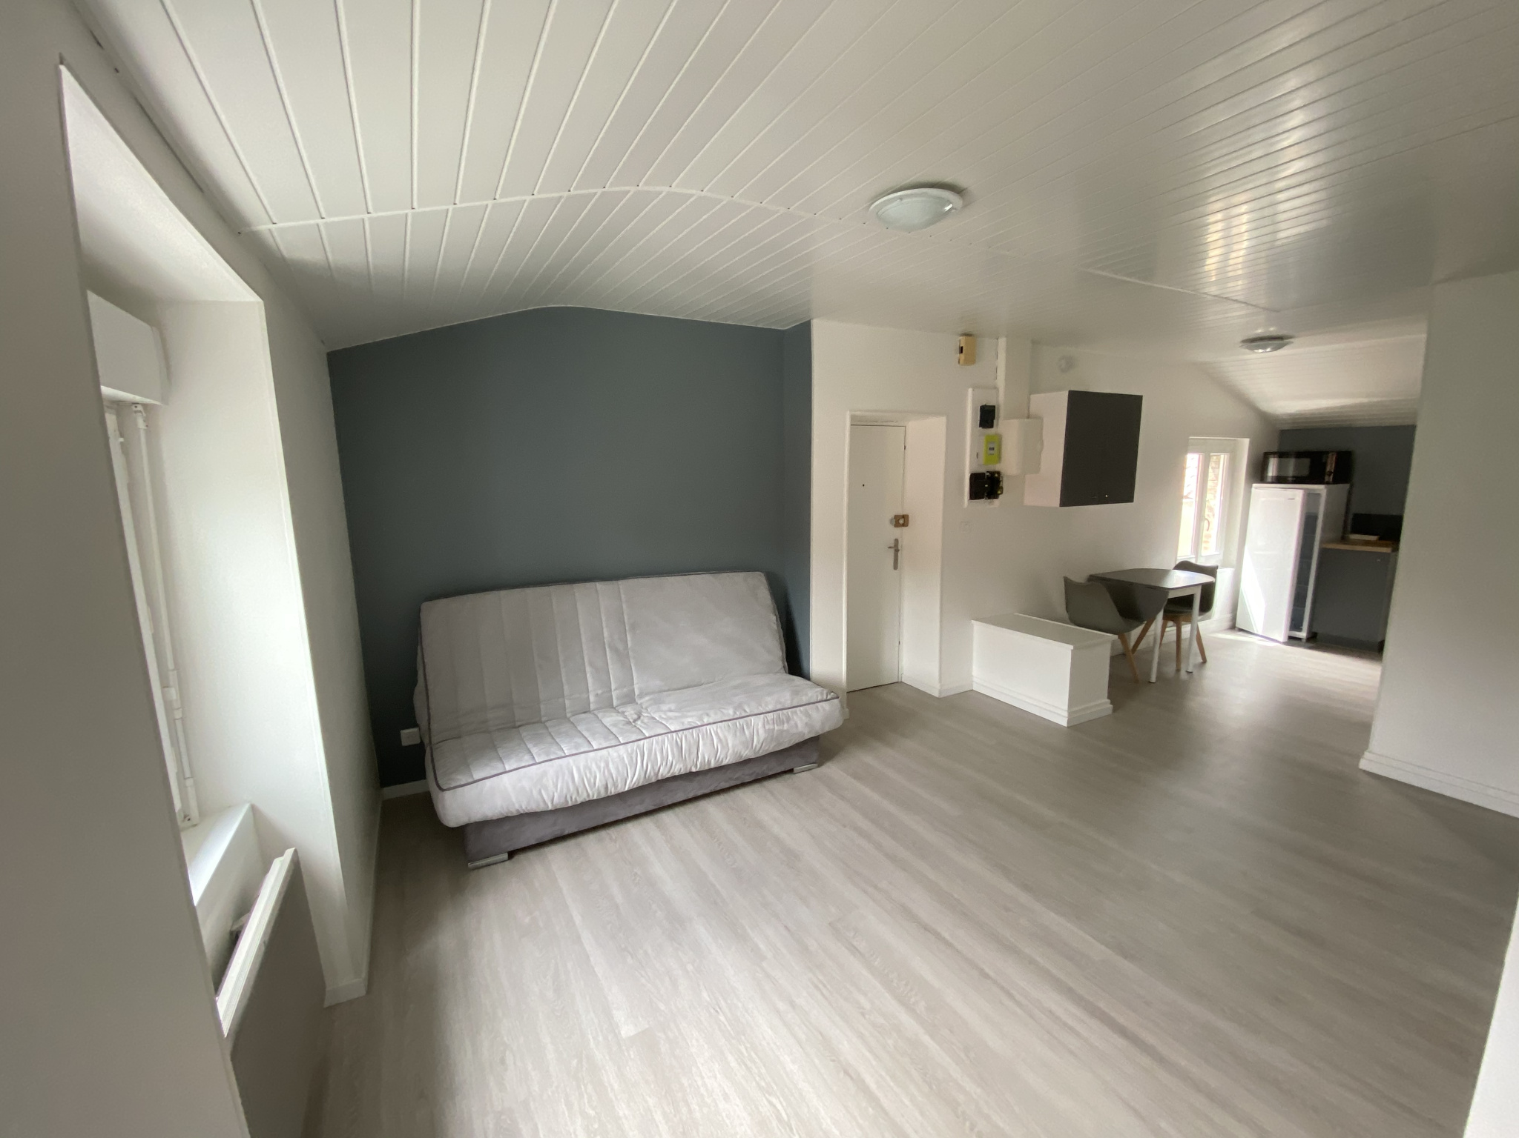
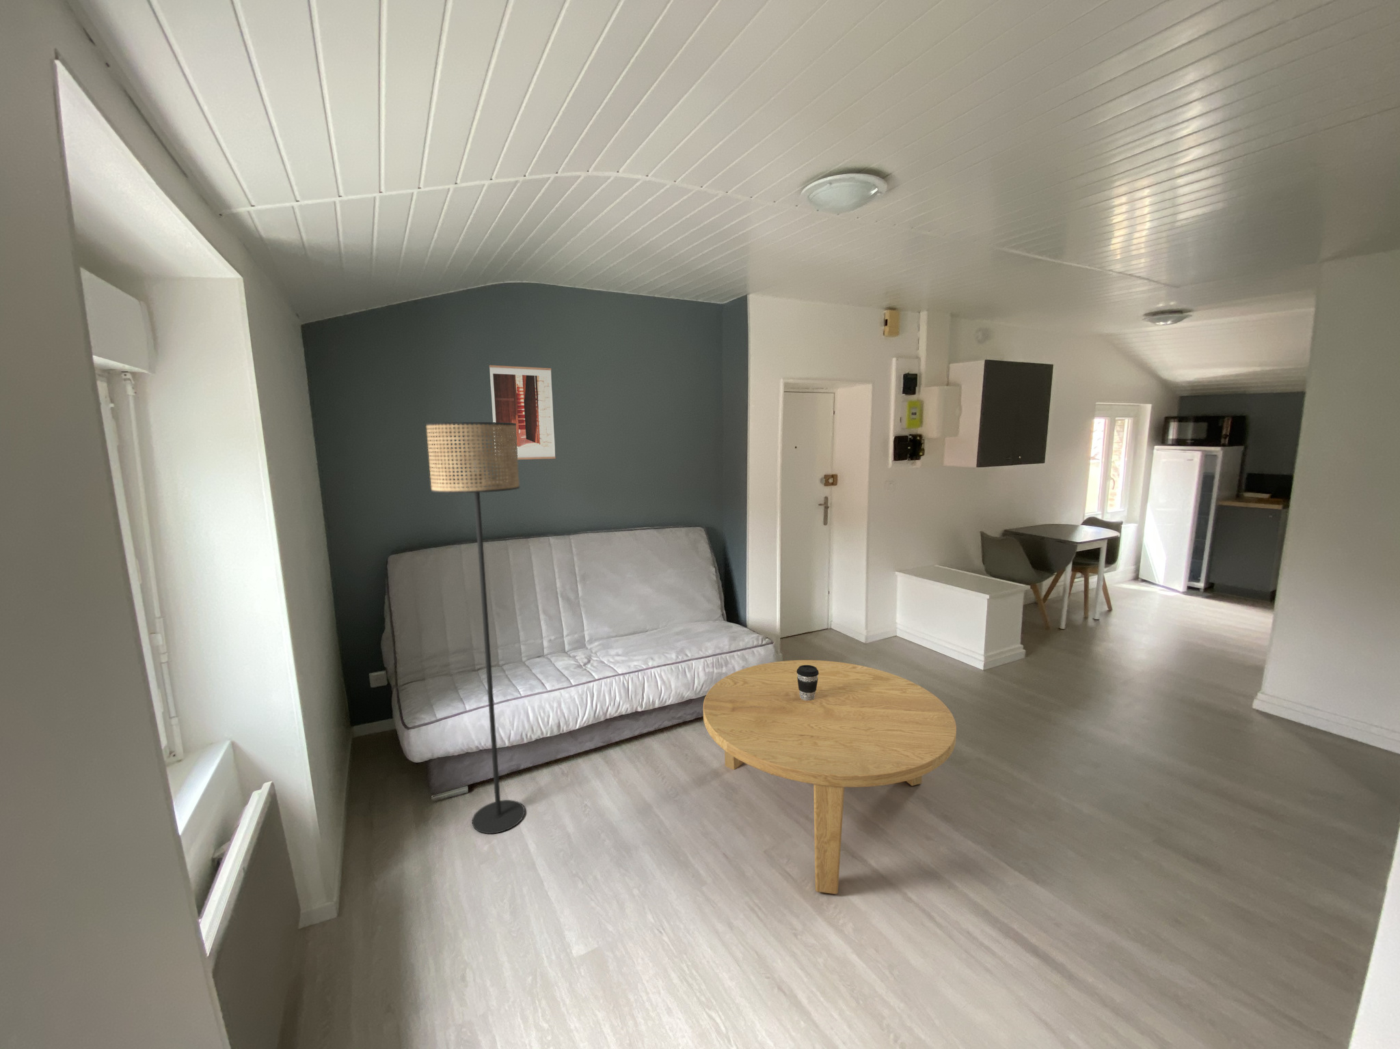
+ floor lamp (486, 630)
+ coffee table (823, 755)
+ wall art (523, 413)
+ coffee cup (807, 682)
